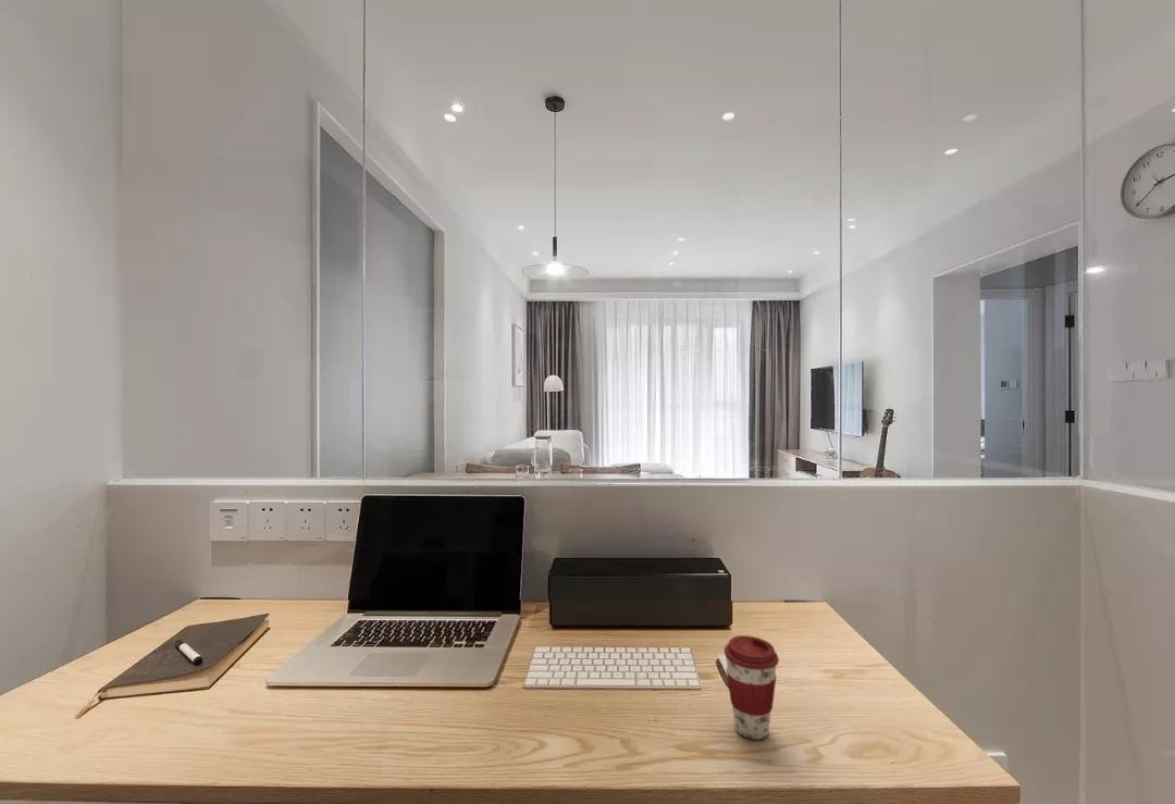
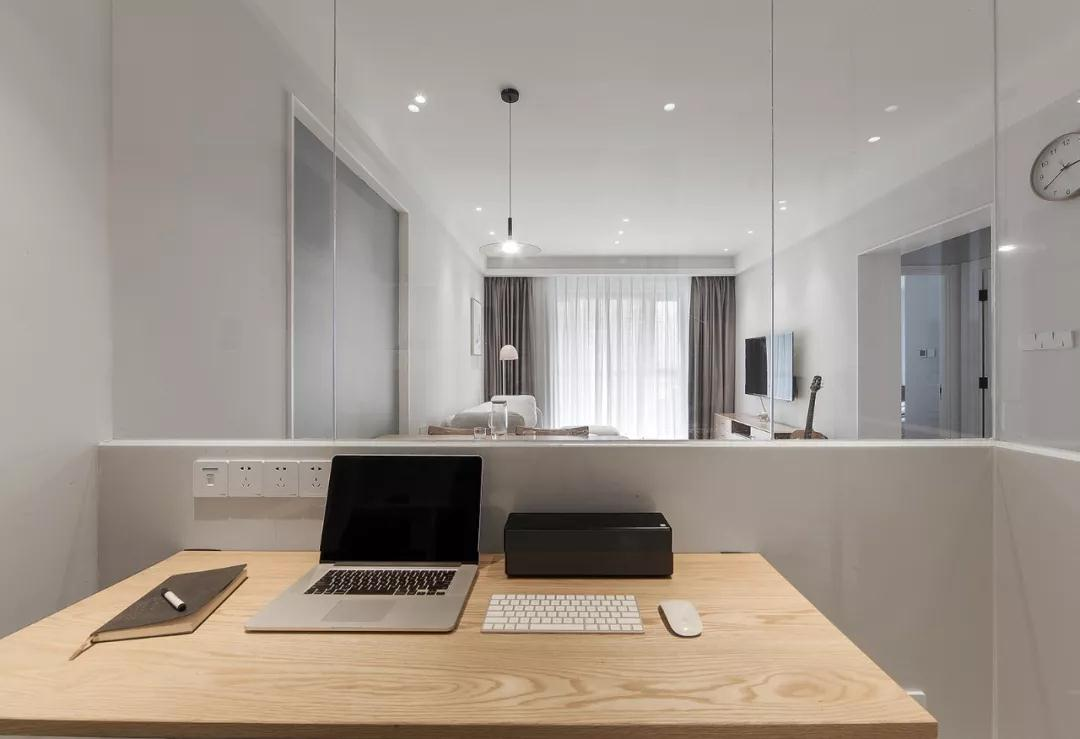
- coffee cup (751, 687)
